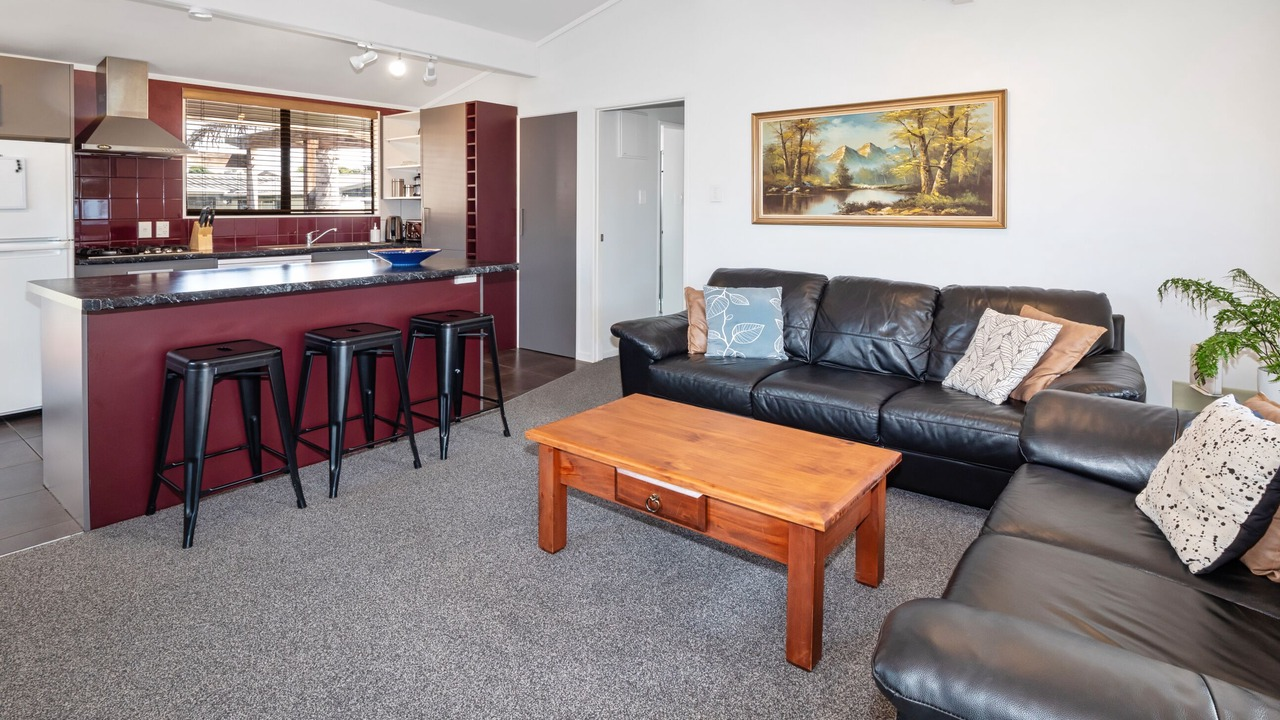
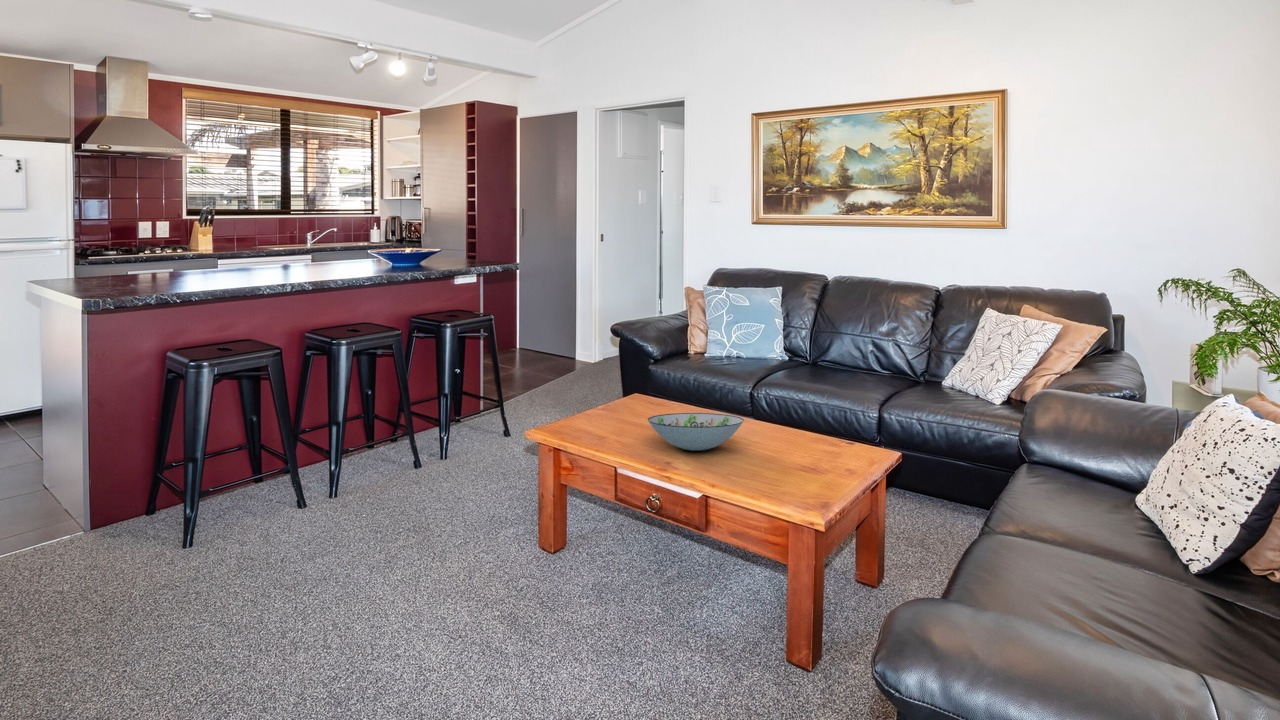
+ decorative bowl (695, 434)
